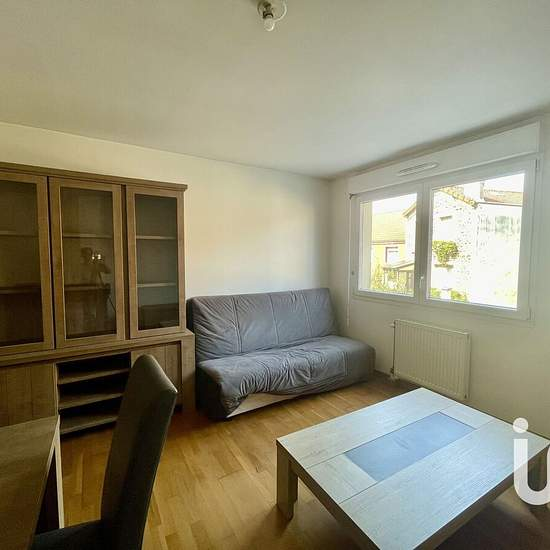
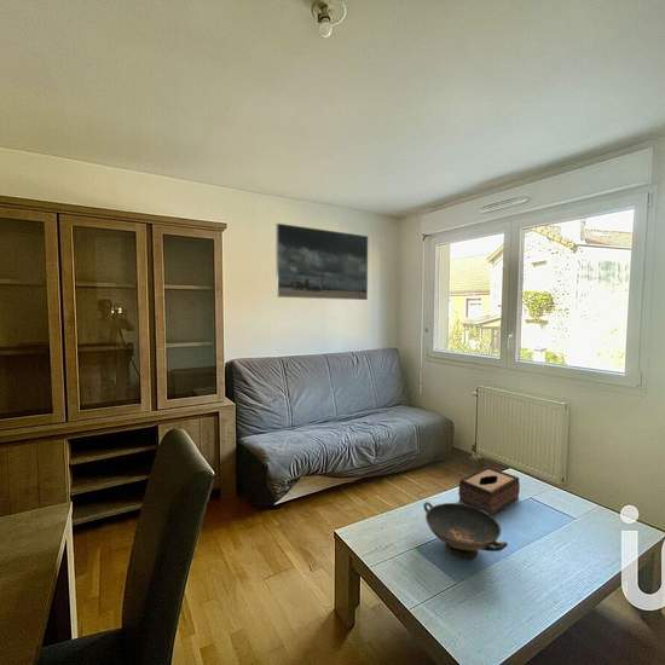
+ decorative bowl (461, 534)
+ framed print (324, 264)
+ tissue box (488, 488)
